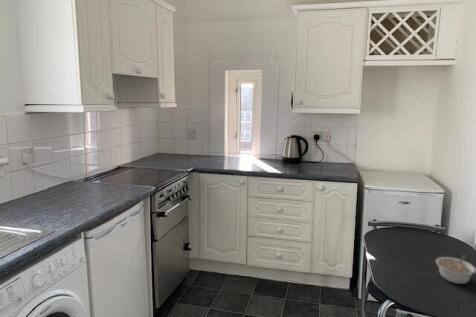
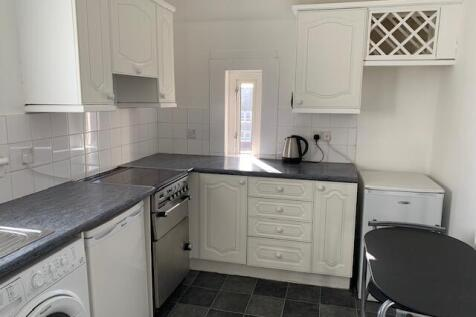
- legume (454, 269)
